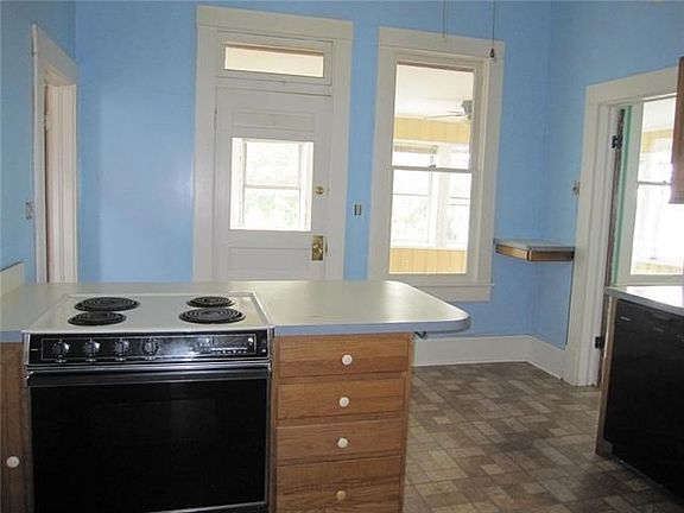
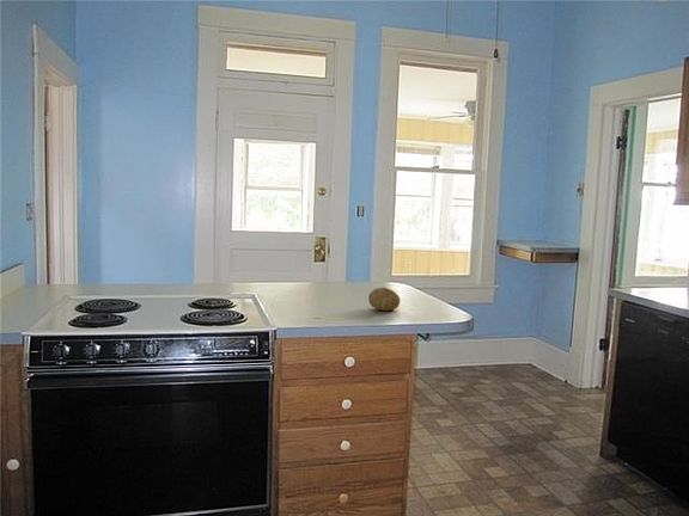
+ fruit (383, 299)
